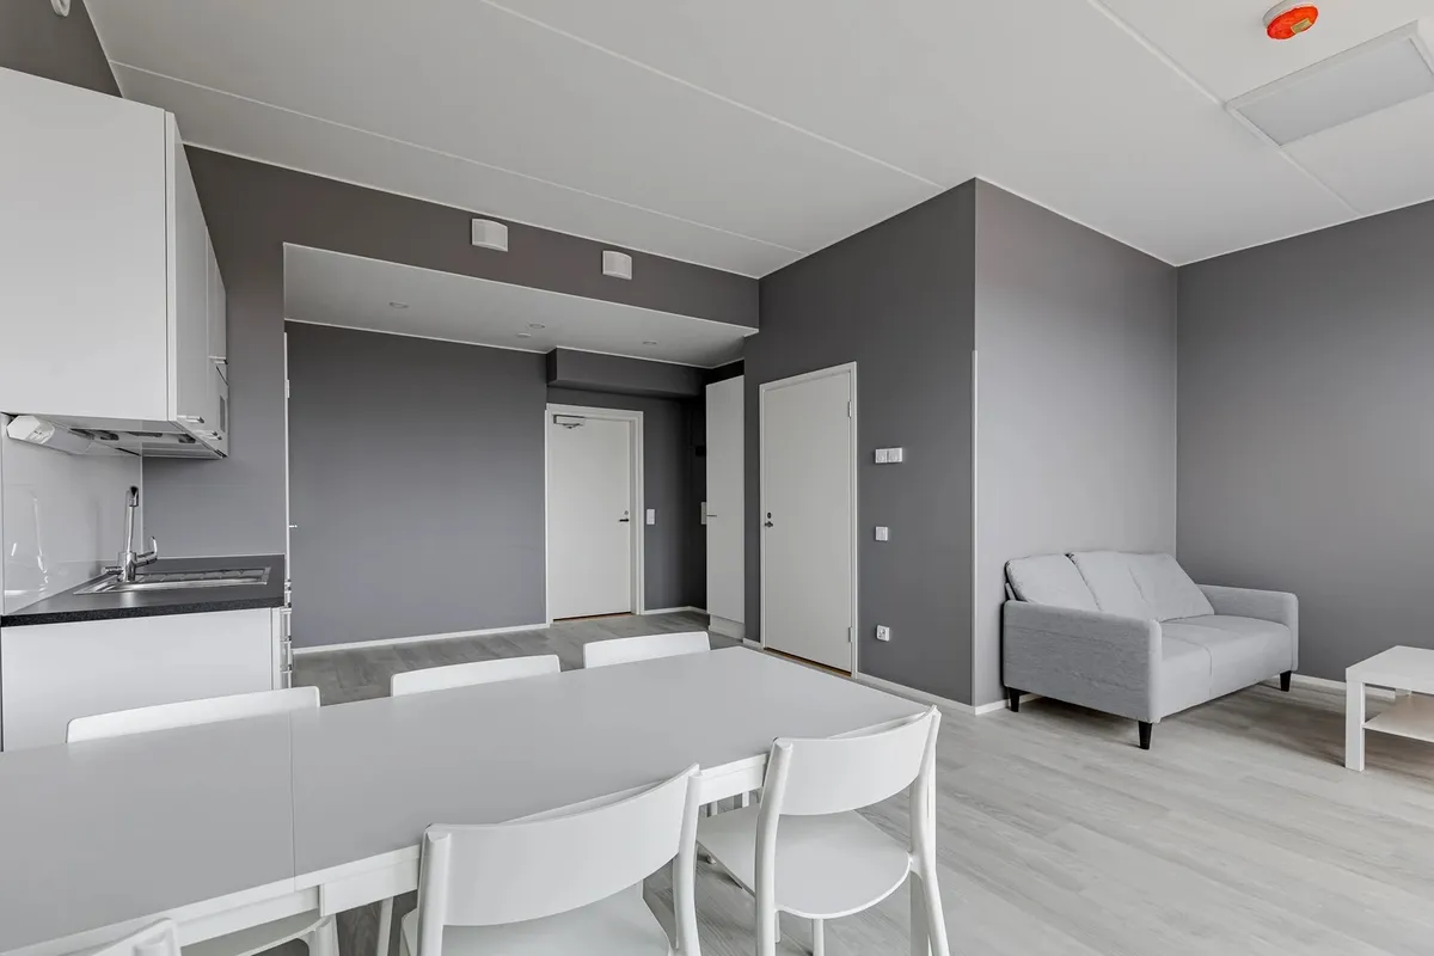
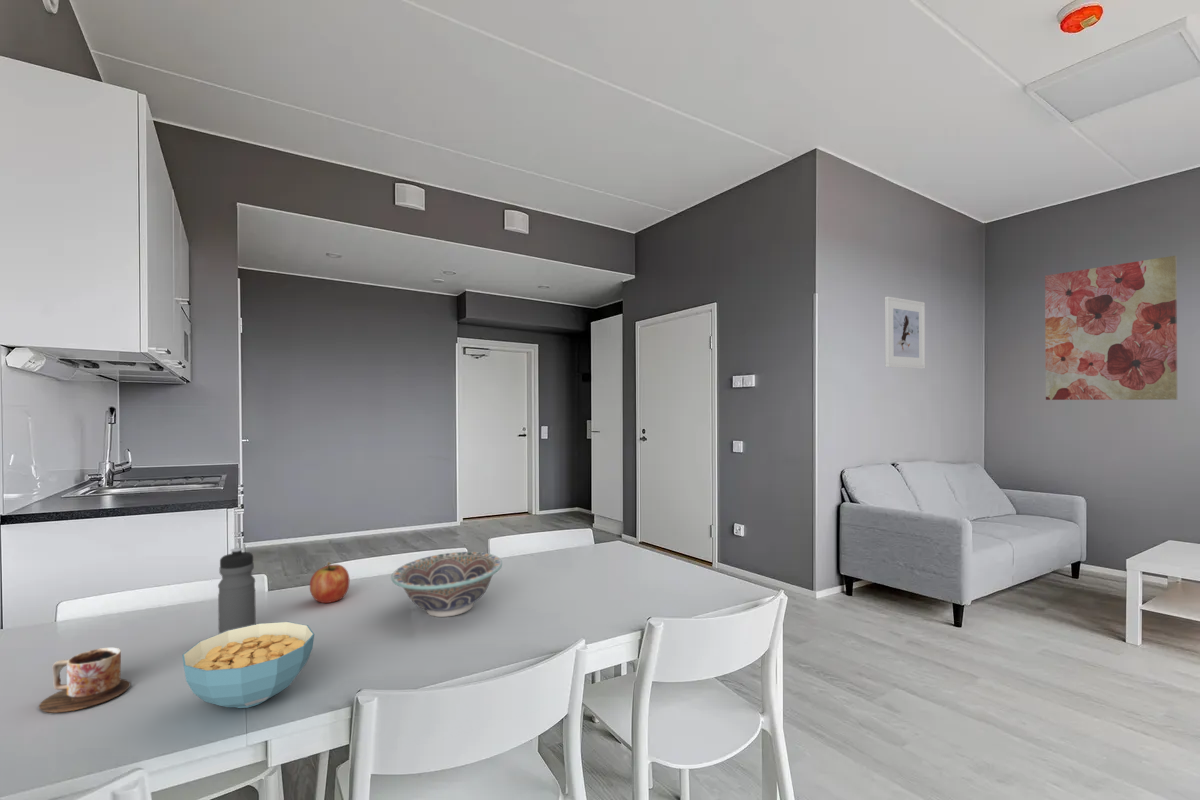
+ fruit (330, 581)
+ decorative bowl (448, 587)
+ cereal bowl (251, 671)
+ water bottle (237, 592)
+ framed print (905, 333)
+ wall art (1106, 333)
+ mug (86, 676)
